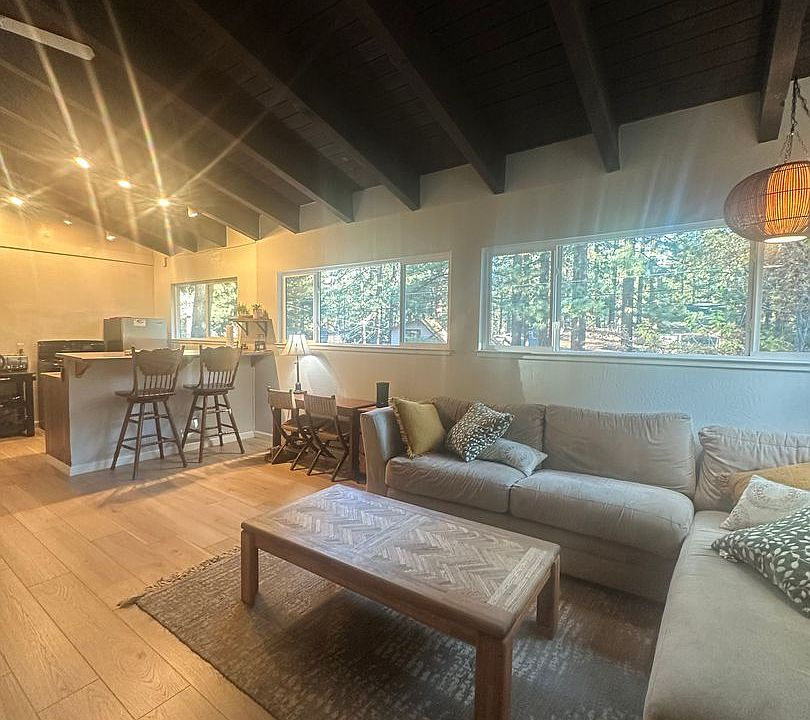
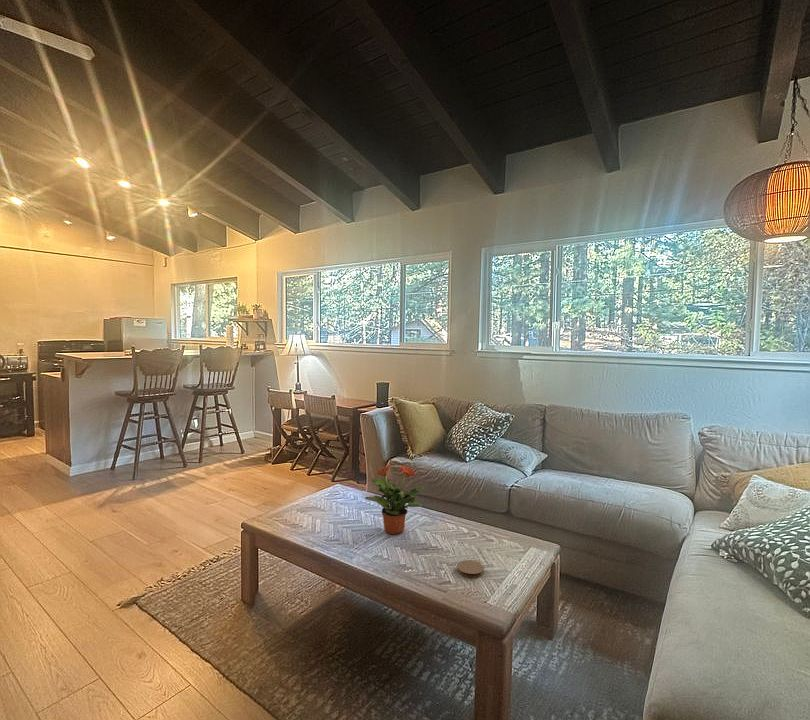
+ coaster (470, 568)
+ potted plant (394, 497)
